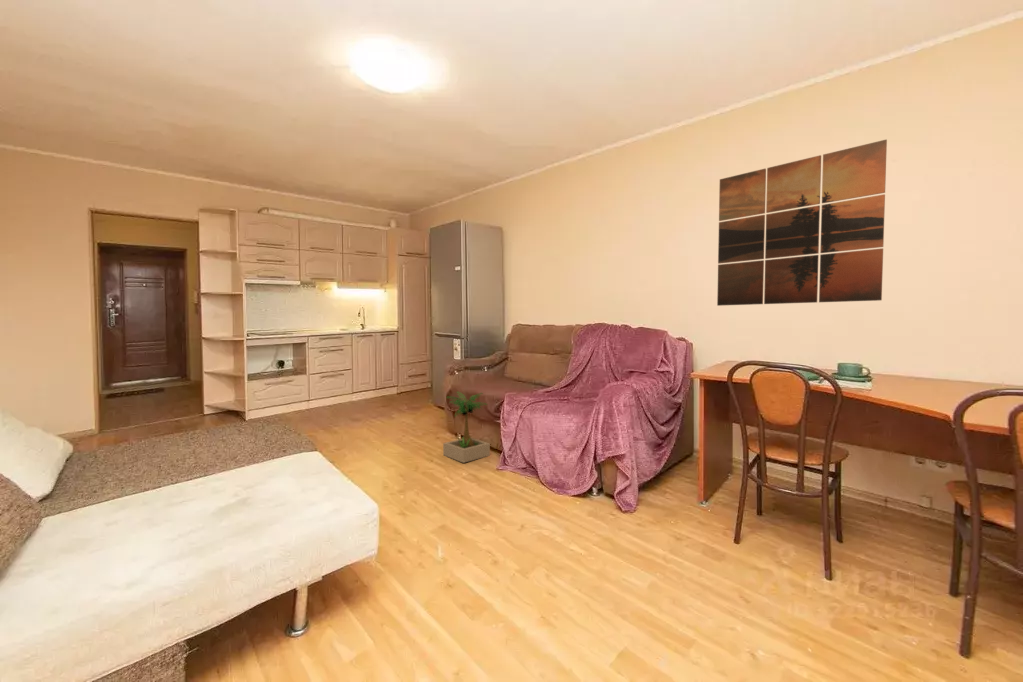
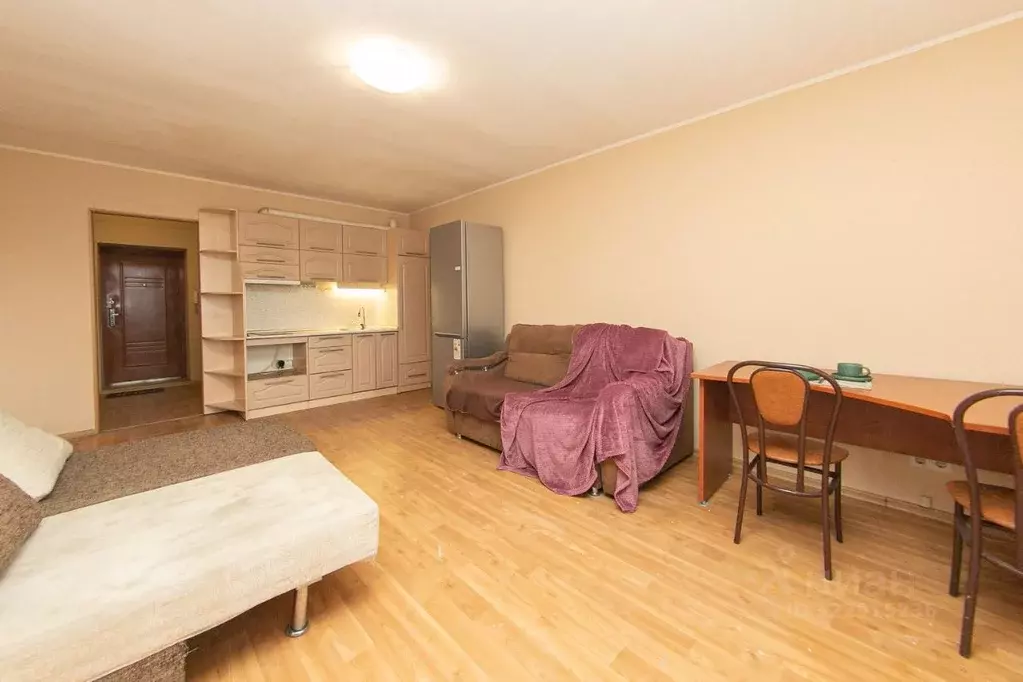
- potted plant (467, 425)
- wall art (791, 233)
